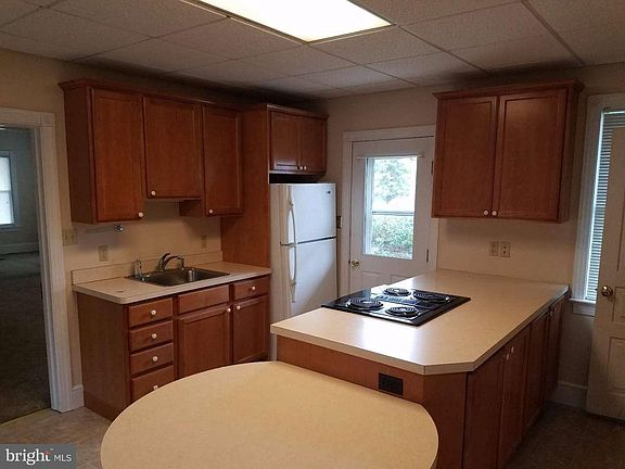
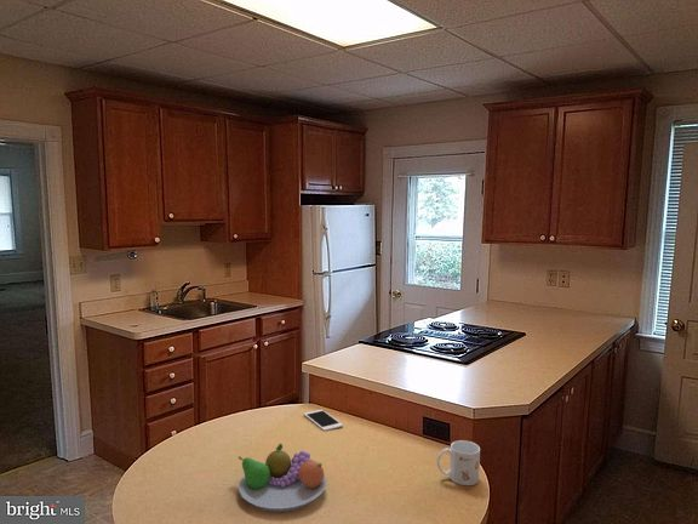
+ mug (457, 462)
+ fruit bowl (280, 473)
+ cell phone (322, 420)
